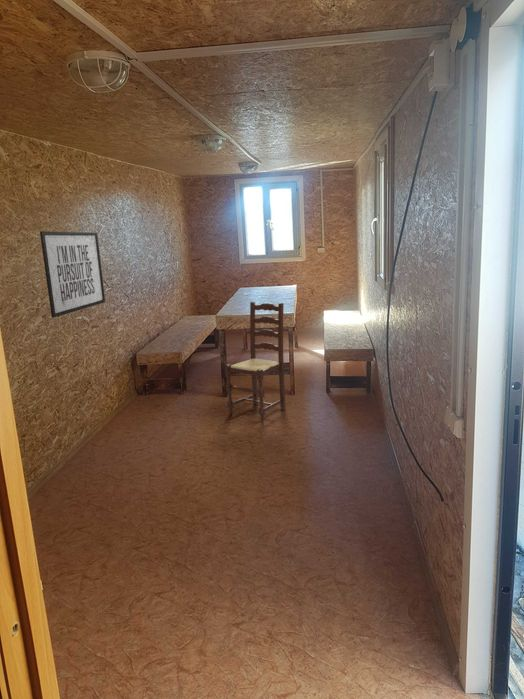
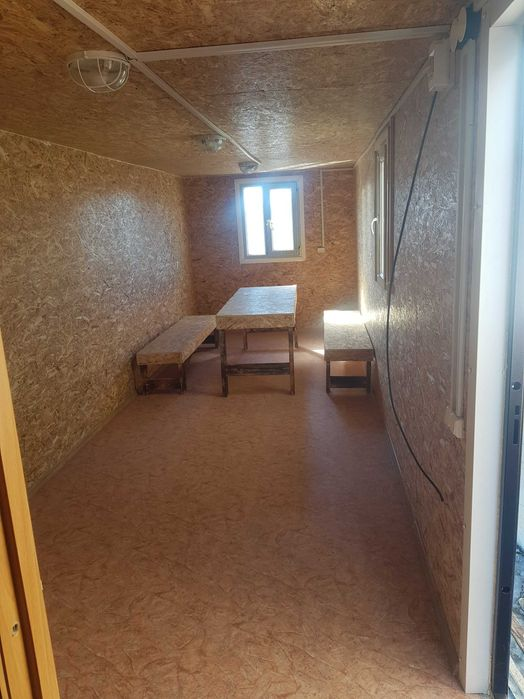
- dining chair (255, 359)
- mirror (76, 271)
